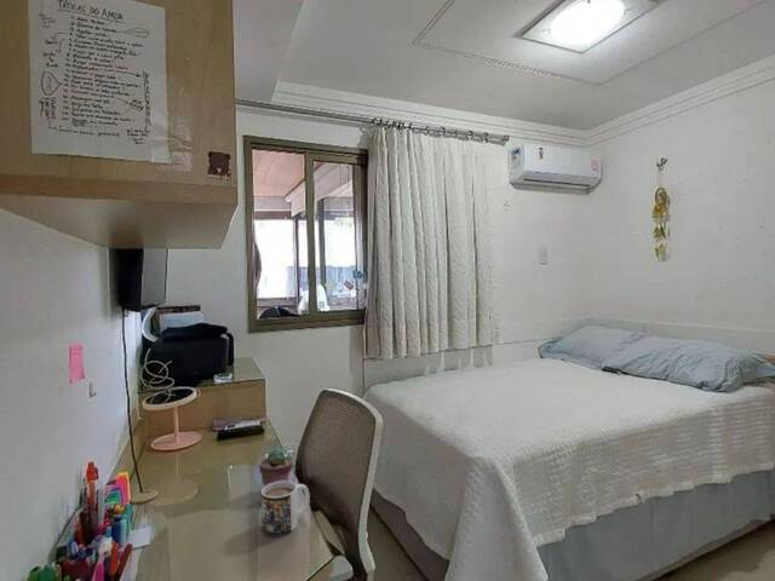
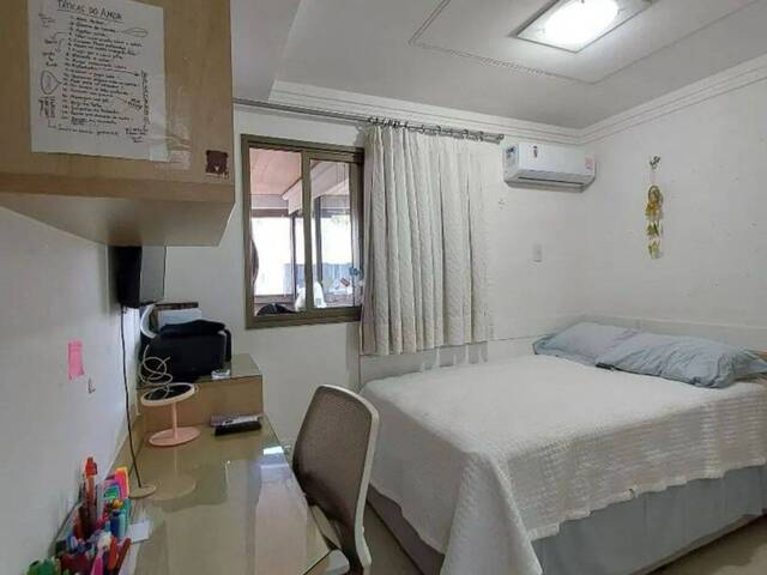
- mug (287, 504)
- potted succulent (276, 470)
